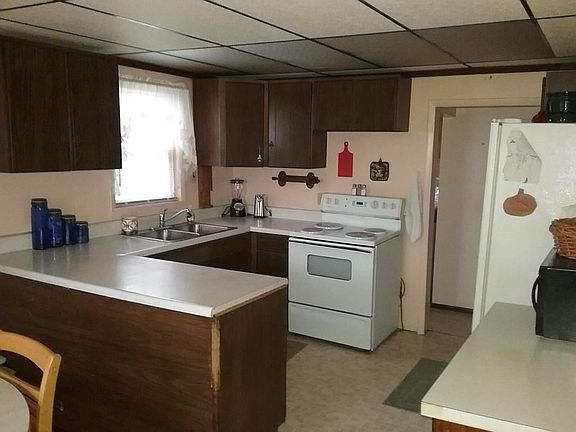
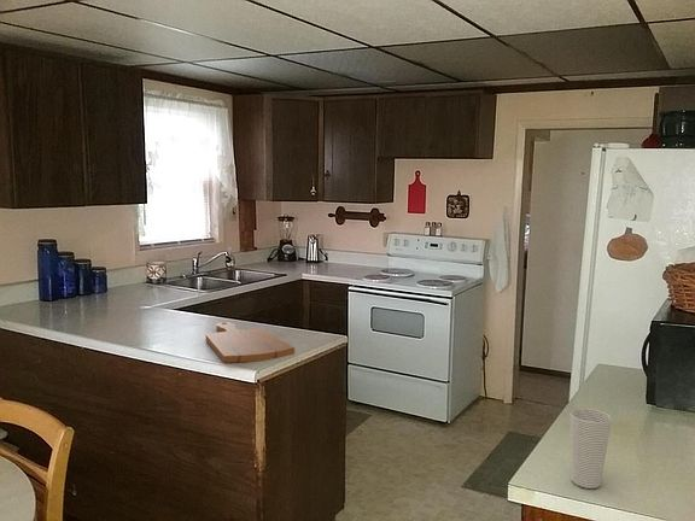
+ cup (588, 449)
+ cutting board (244, 341)
